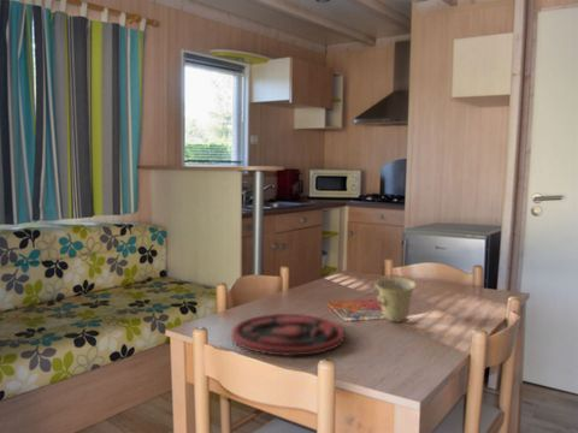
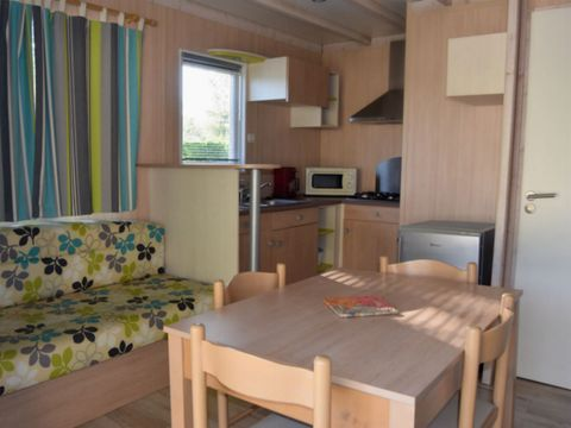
- plate (288, 331)
- cup (395, 301)
